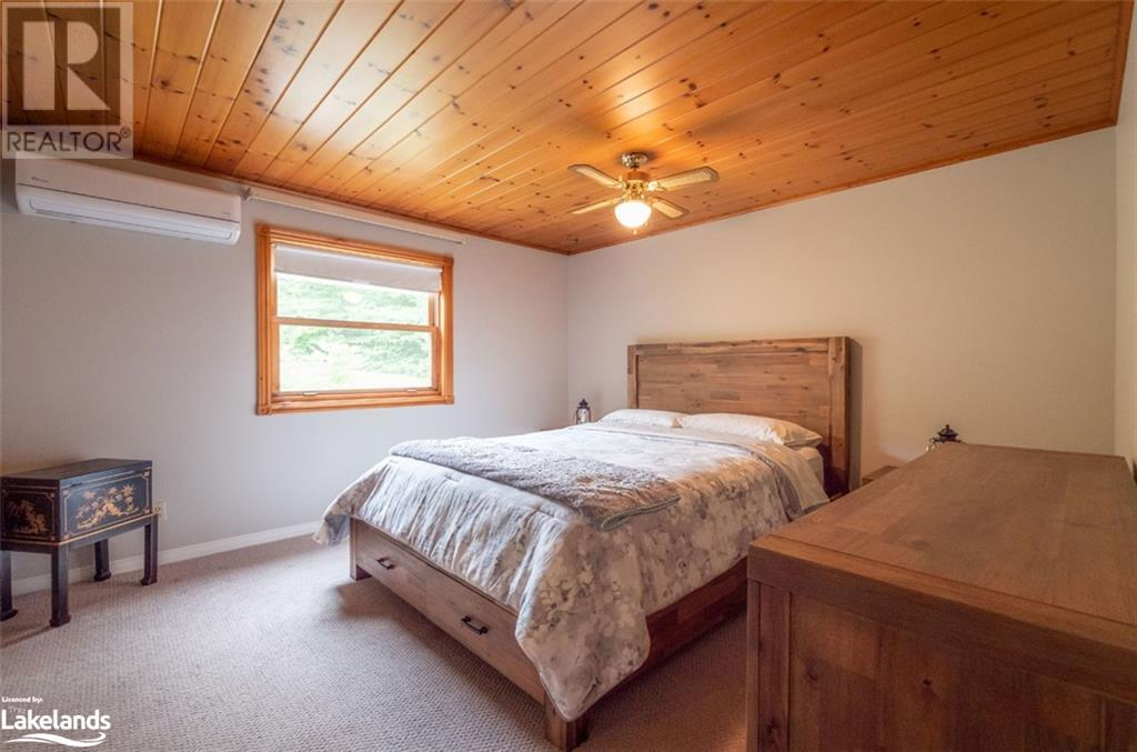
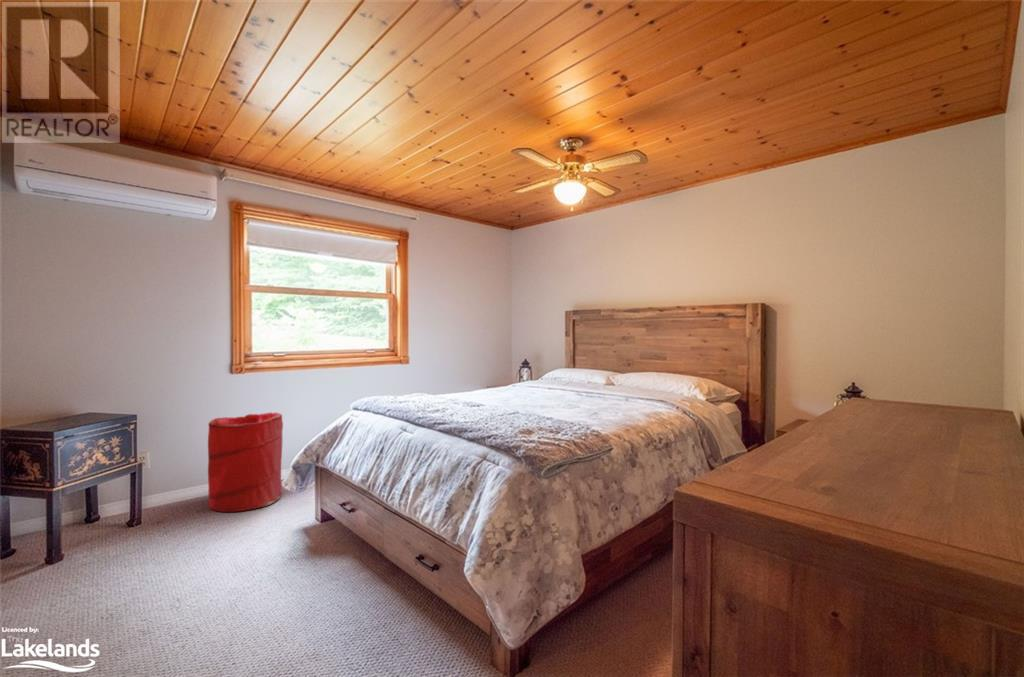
+ laundry hamper (246, 457)
